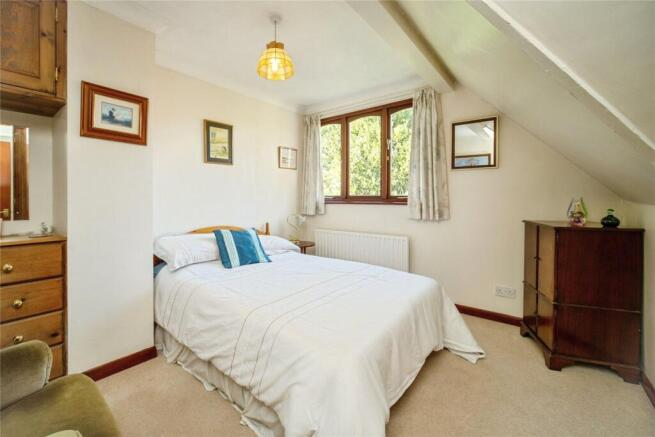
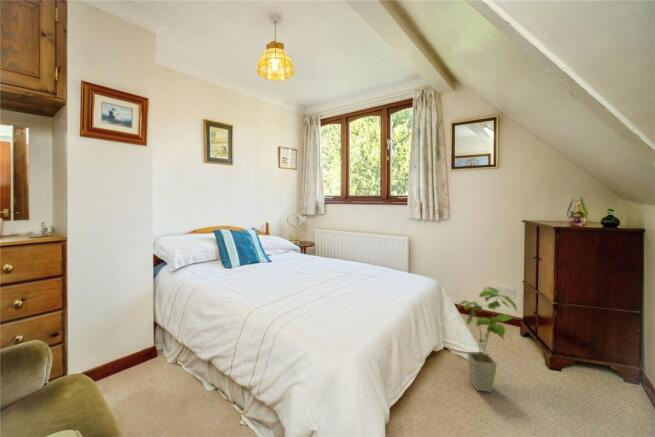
+ house plant (488, 337)
